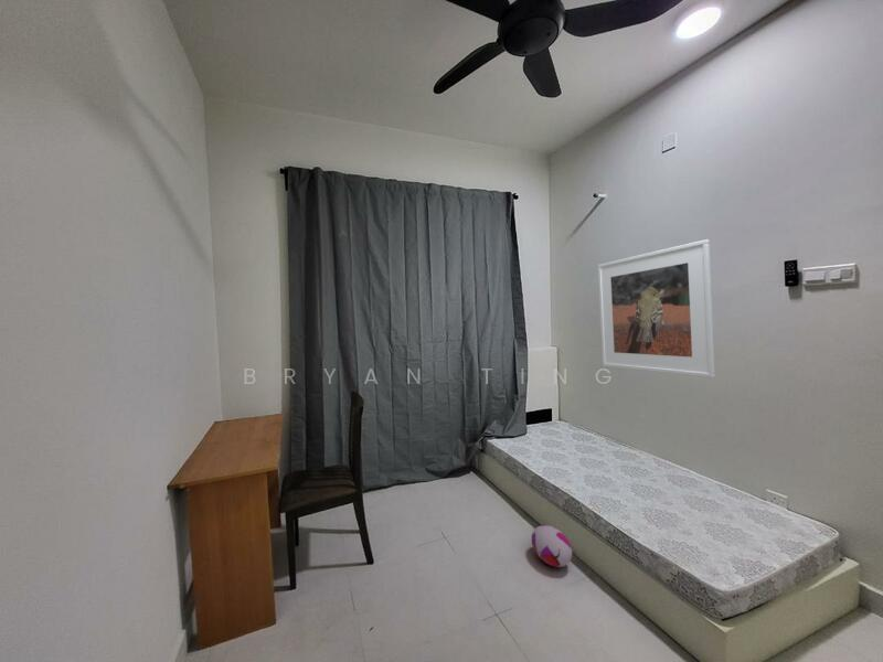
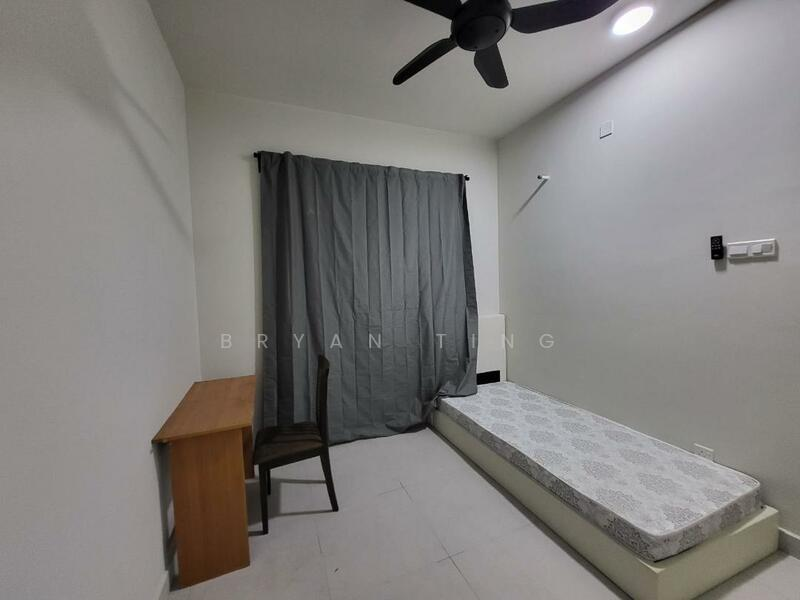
- plush toy (551, 545)
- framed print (647, 312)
